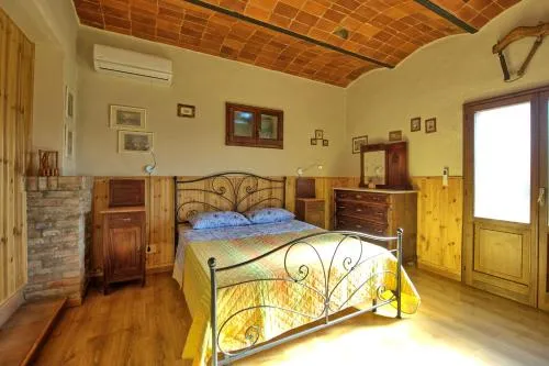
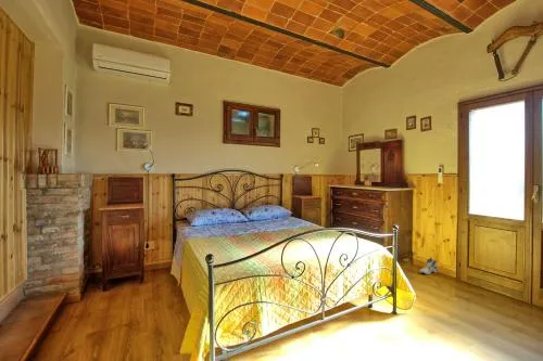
+ sneaker (428, 265)
